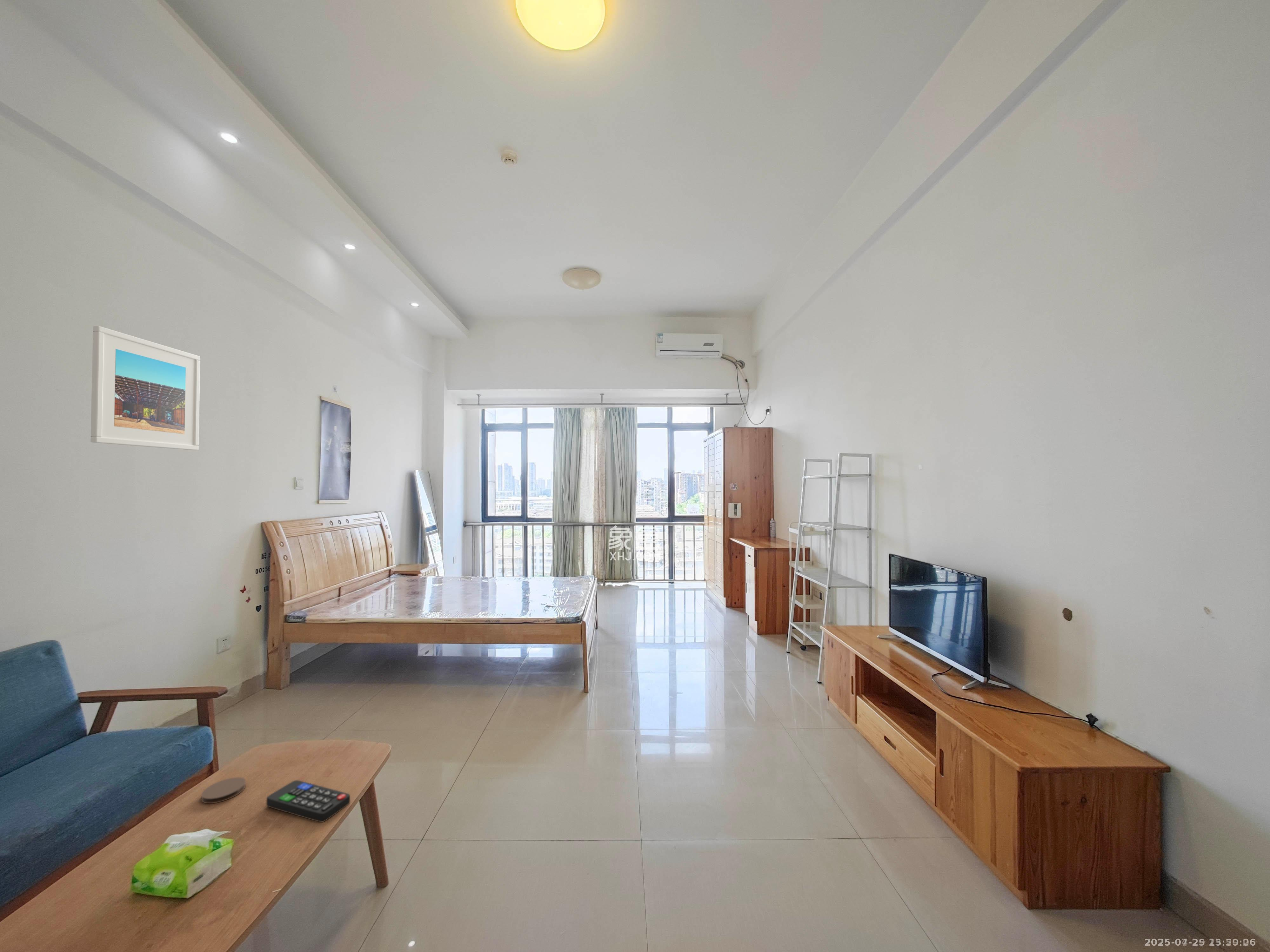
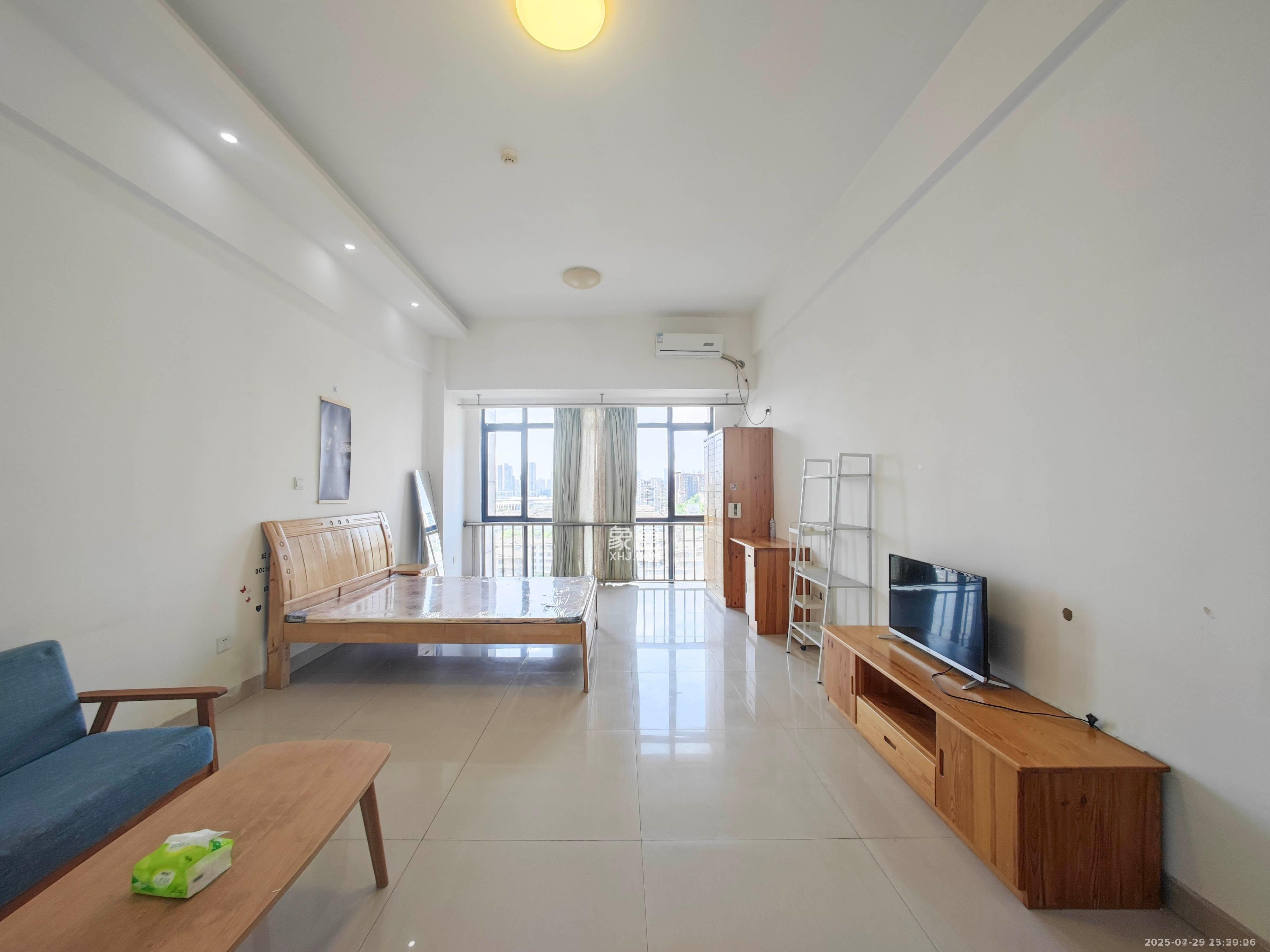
- remote control (308, 799)
- coaster (224, 790)
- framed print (151, 394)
